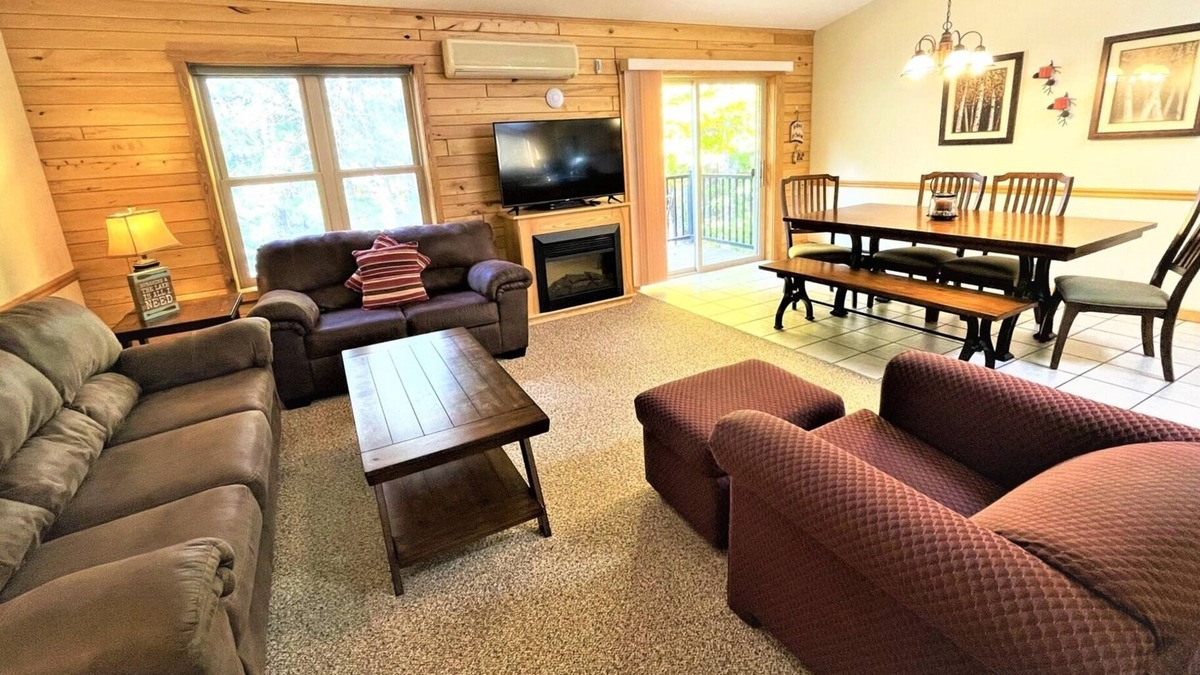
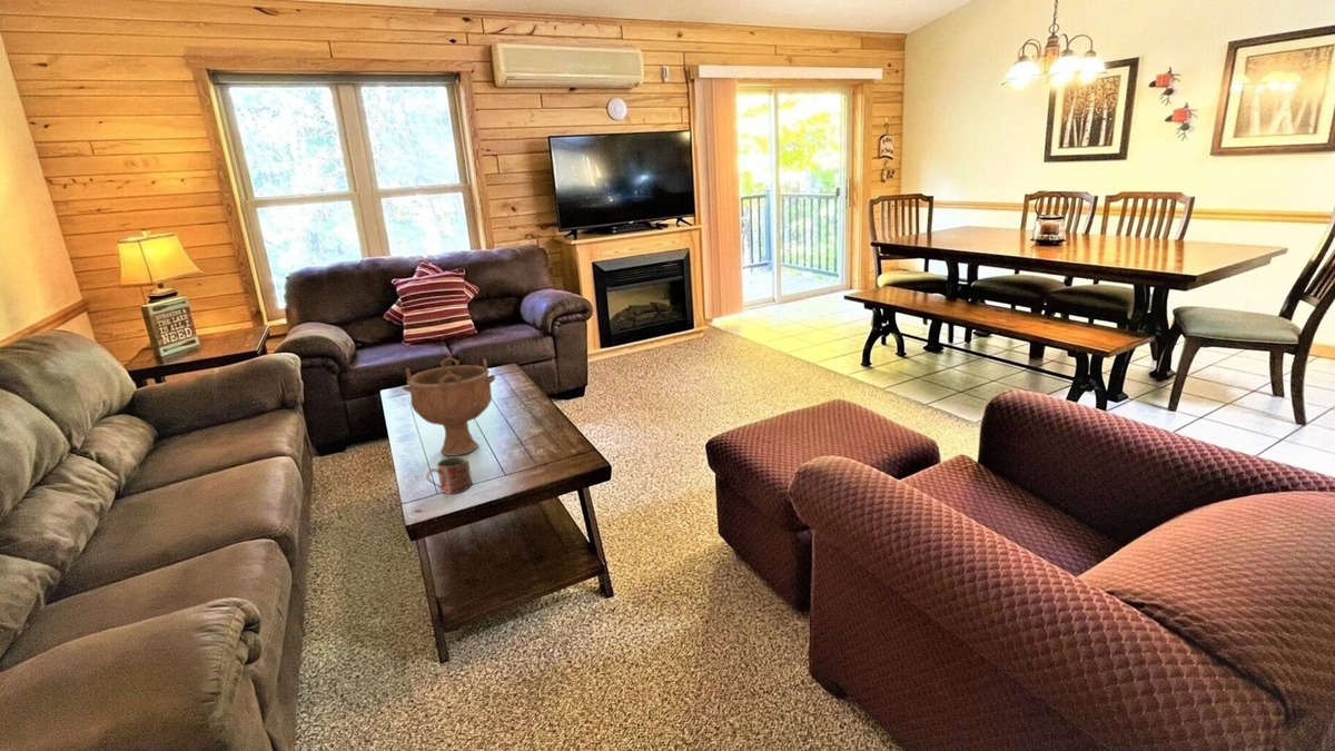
+ decorative bowl (453, 406)
+ mug (448, 475)
